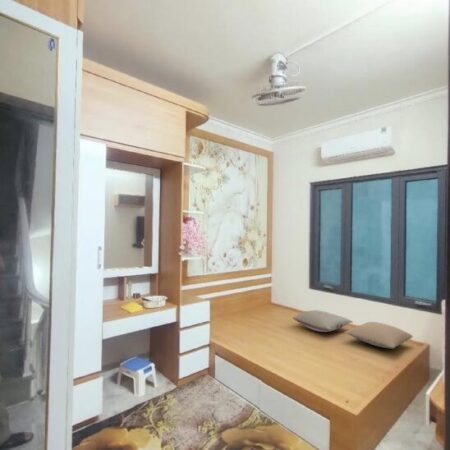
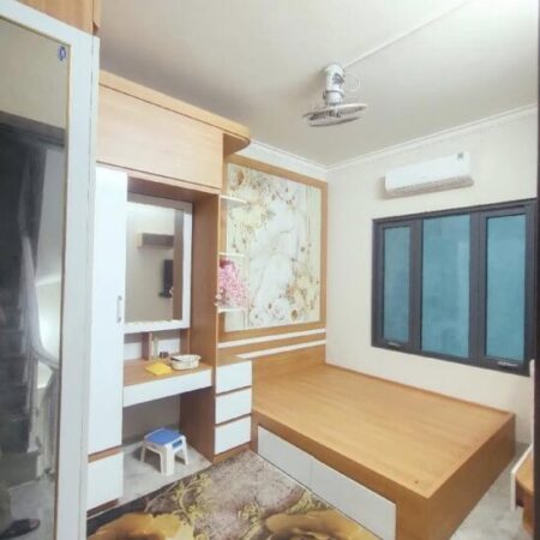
- pillow (322, 320)
- pillow (378, 334)
